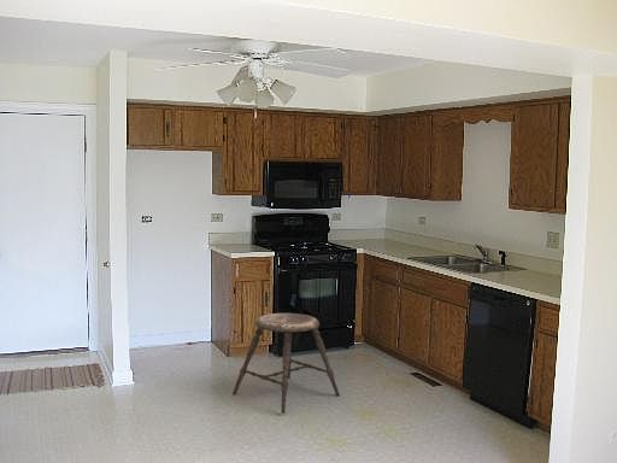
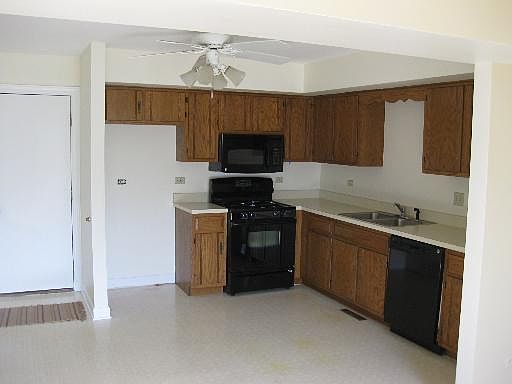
- stool (287, 356)
